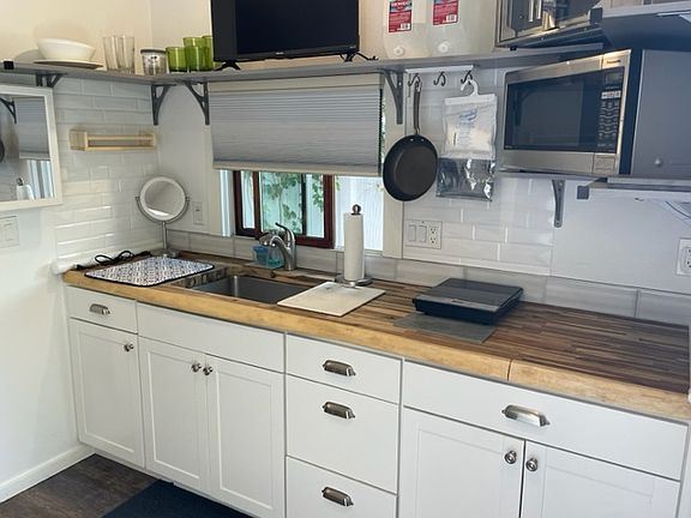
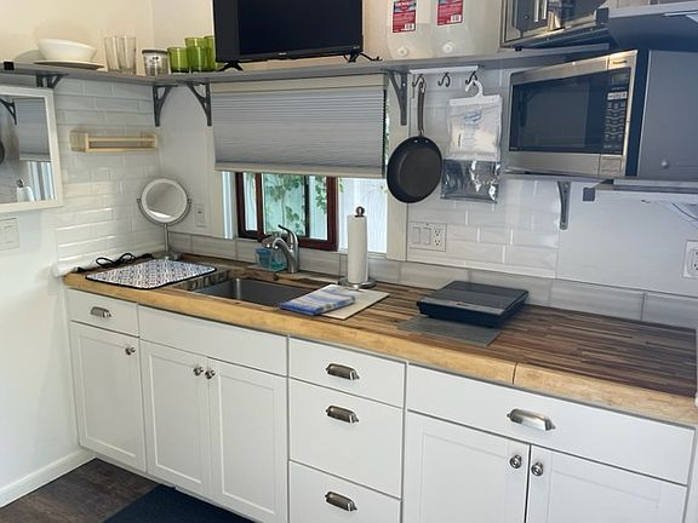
+ dish towel (317, 301)
